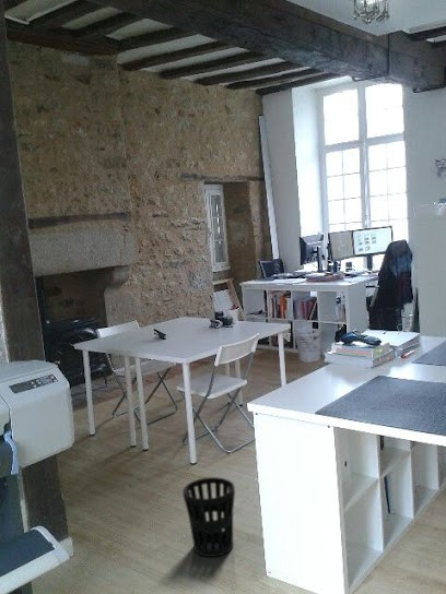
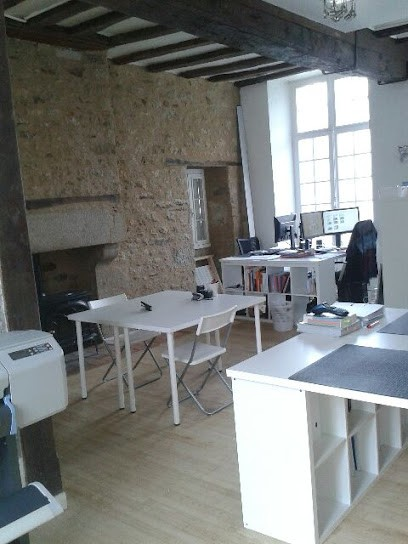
- wastebasket (211, 516)
